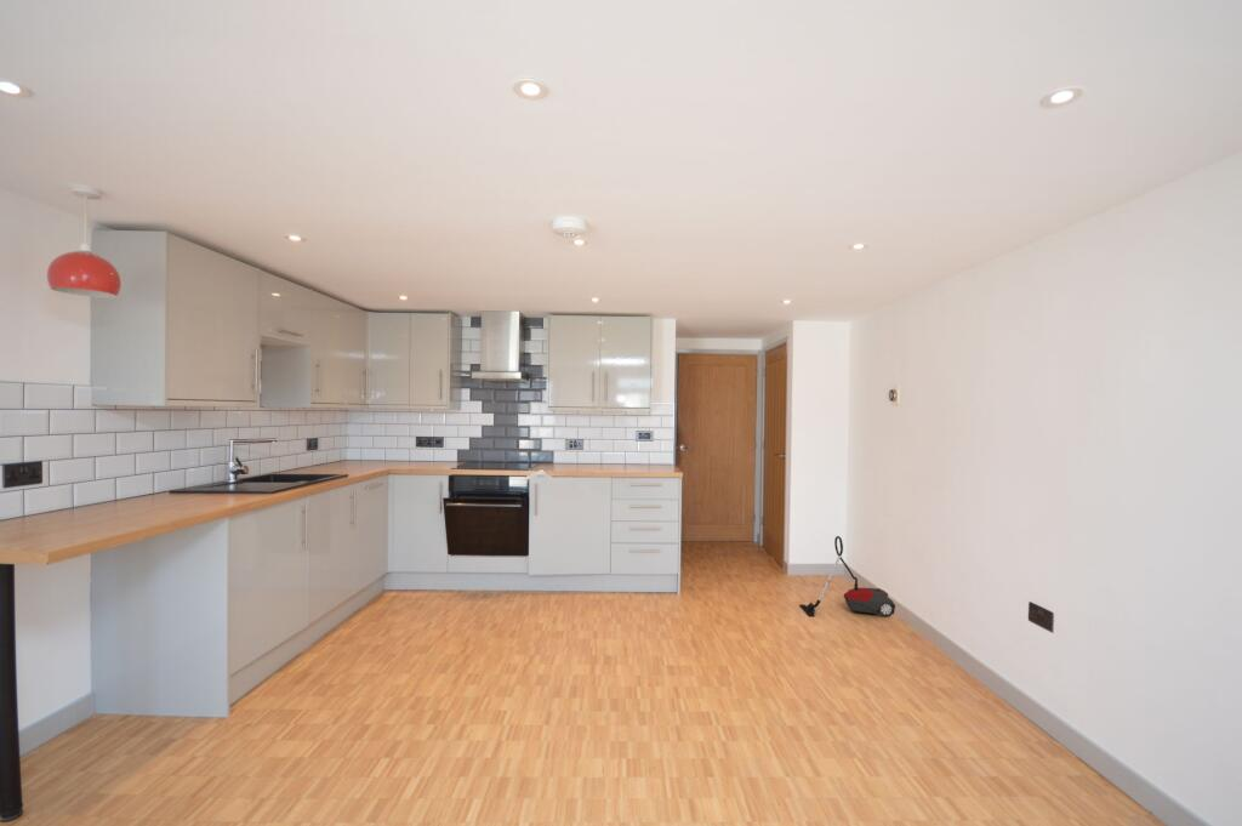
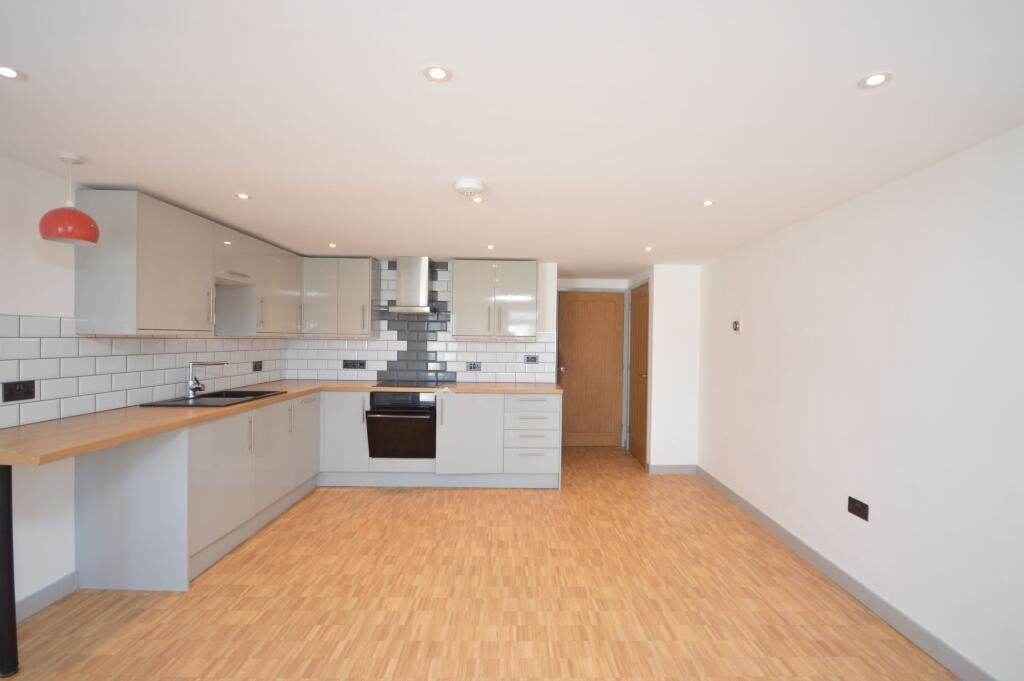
- vacuum cleaner (848, 570)
